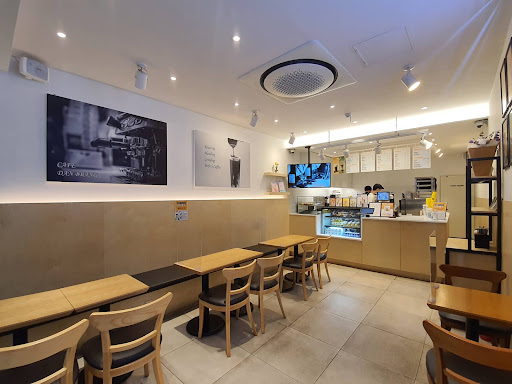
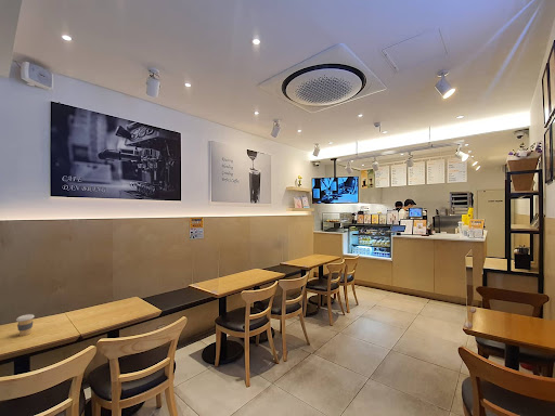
+ coffee cup (25, 325)
